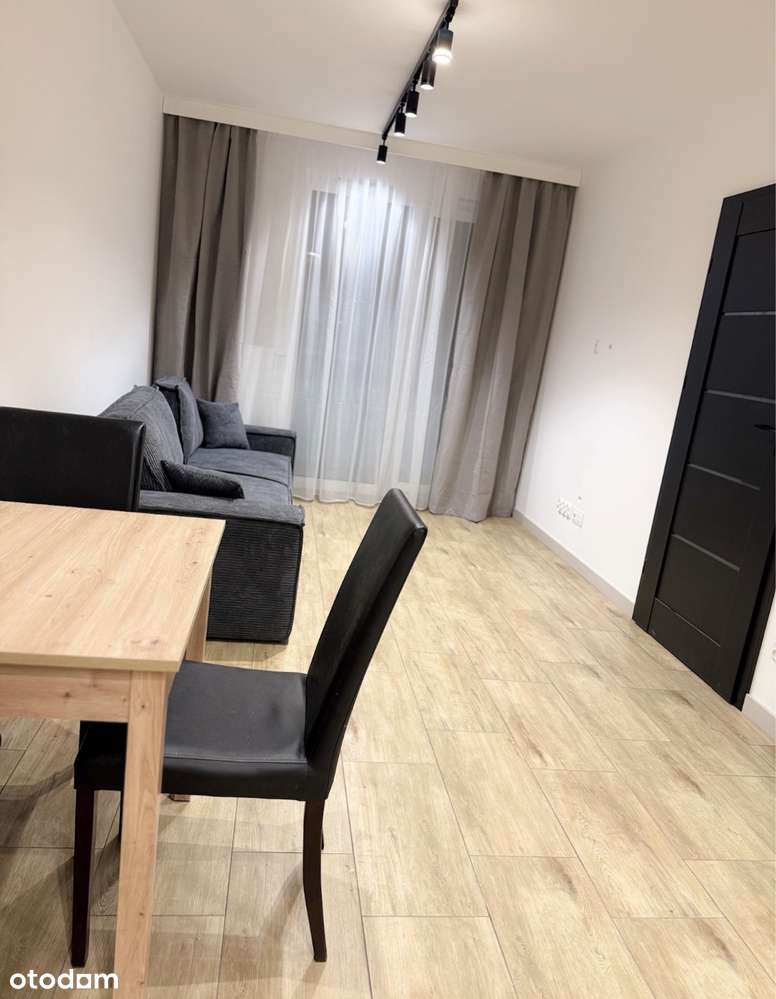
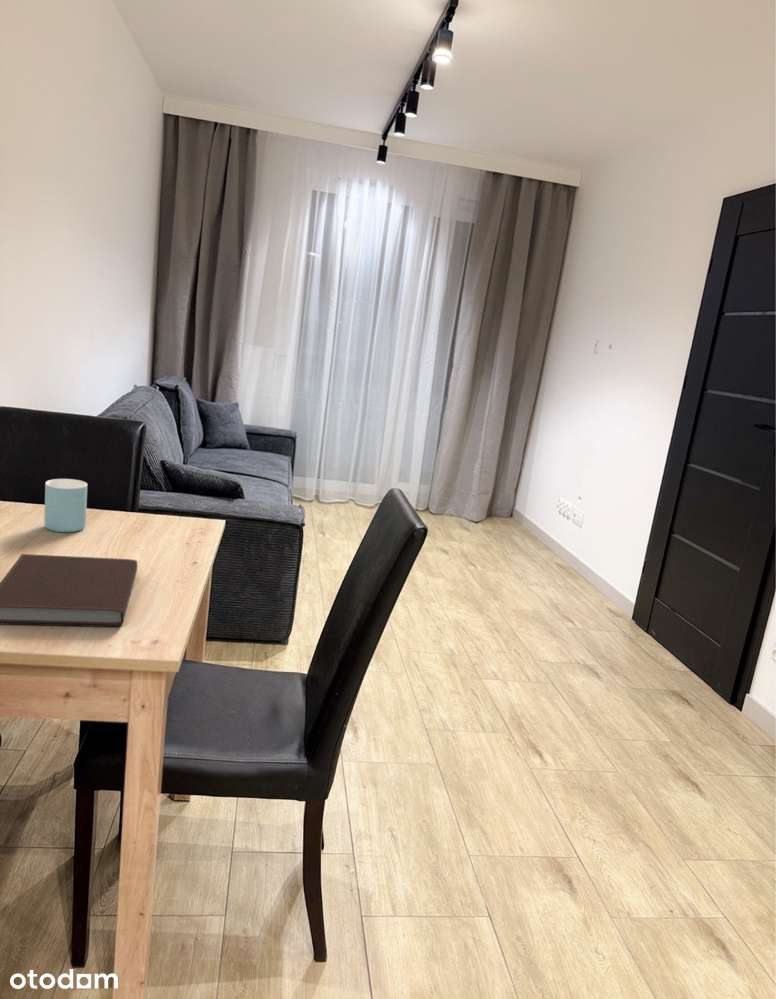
+ notebook (68, 588)
+ mug (66, 503)
